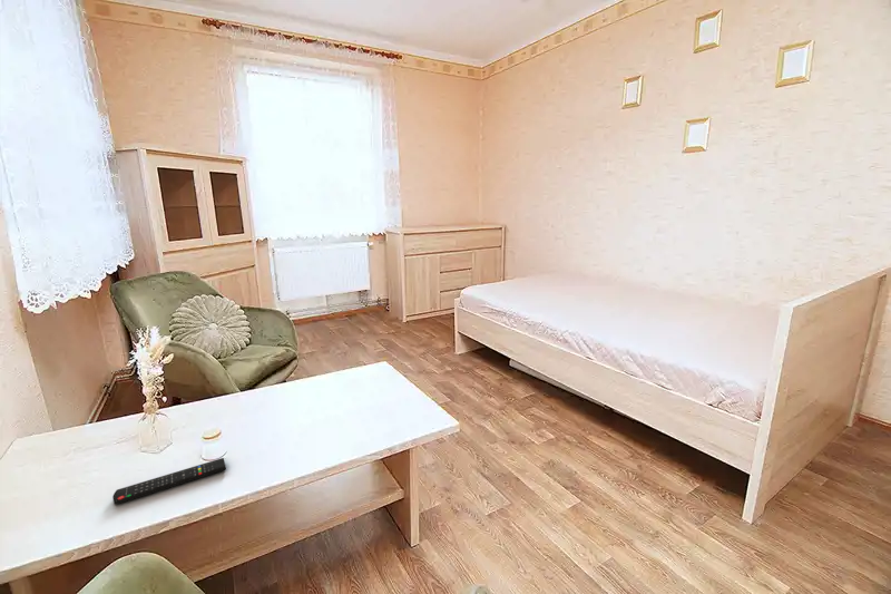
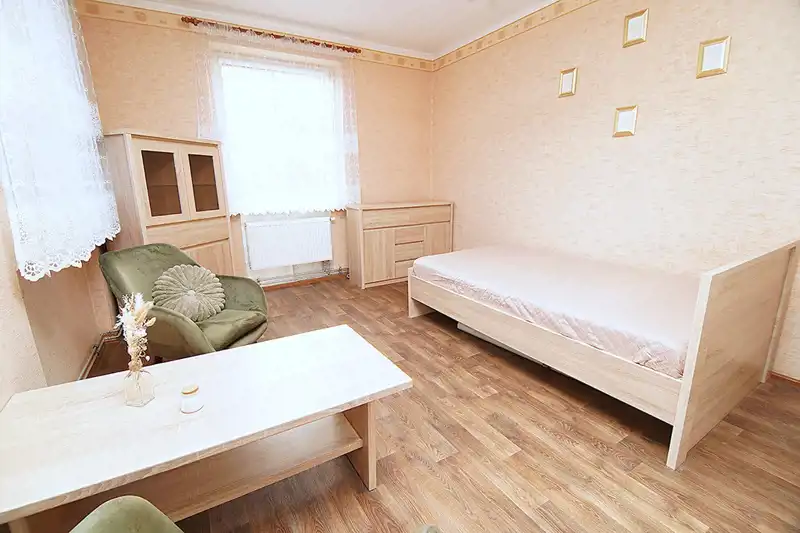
- remote control (172, 480)
